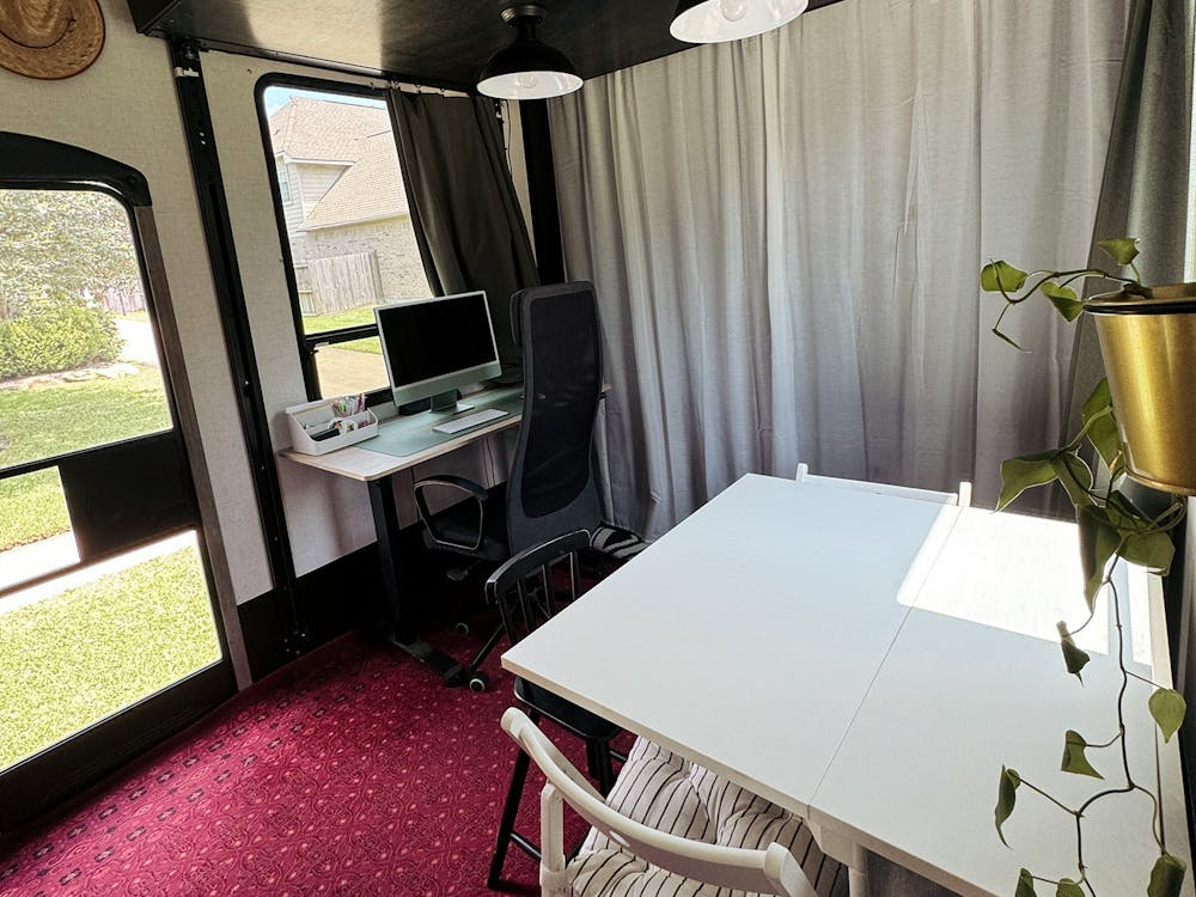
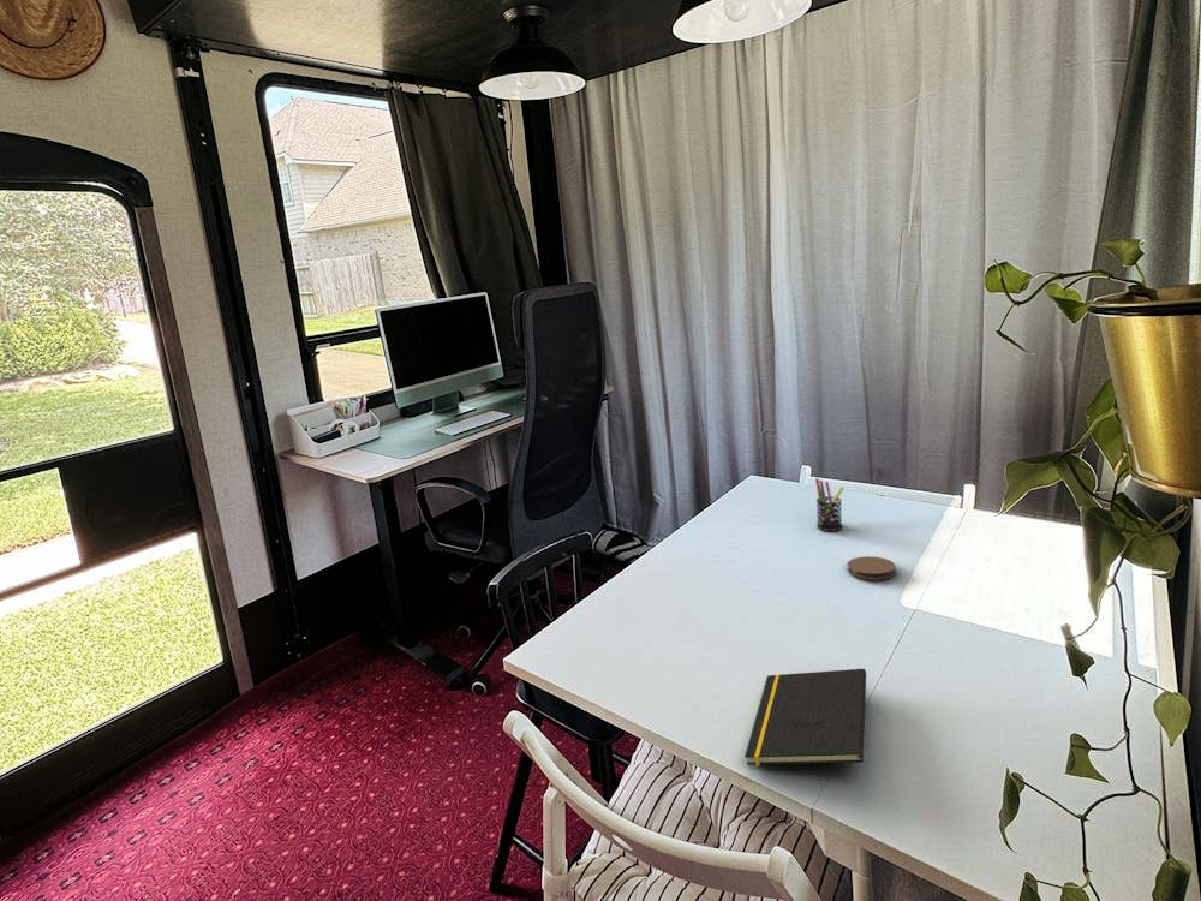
+ pen holder (825, 503)
+ notepad (809, 714)
+ coaster (871, 567)
